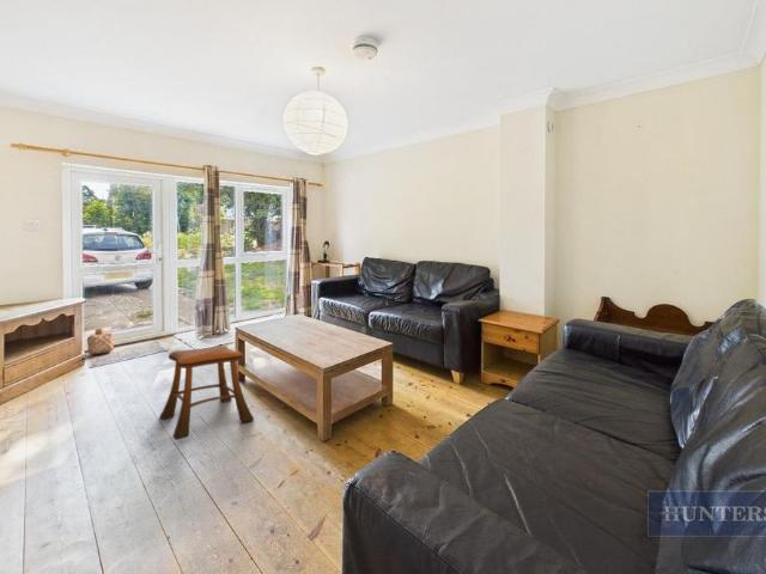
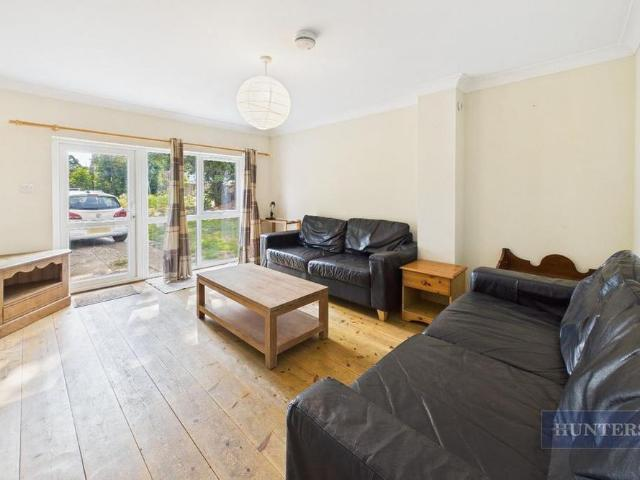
- stool (206, 385)
- basket (101, 341)
